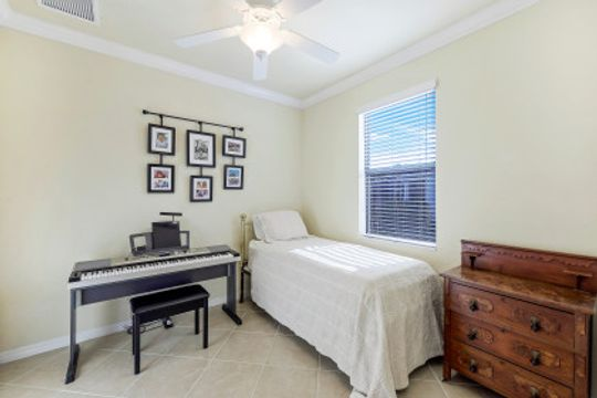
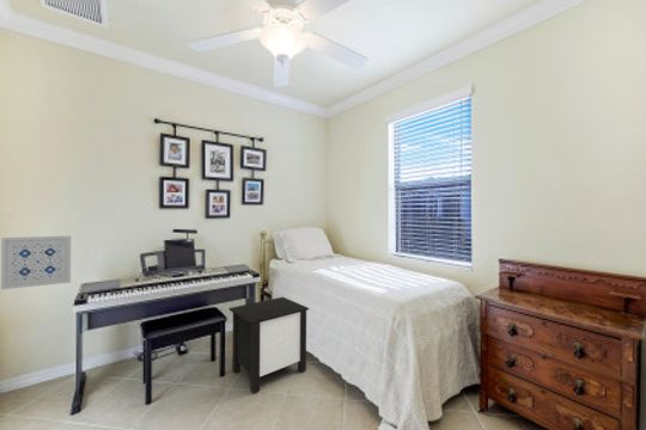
+ wall art (37, 260)
+ nightstand (268, 338)
